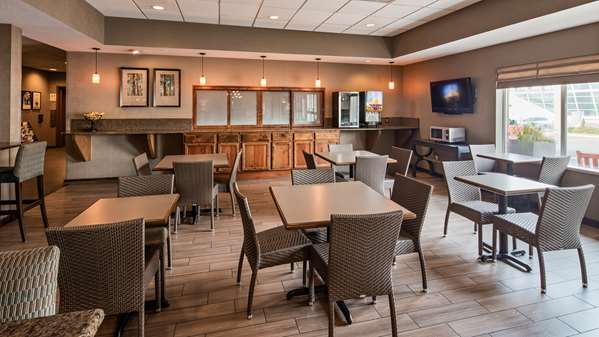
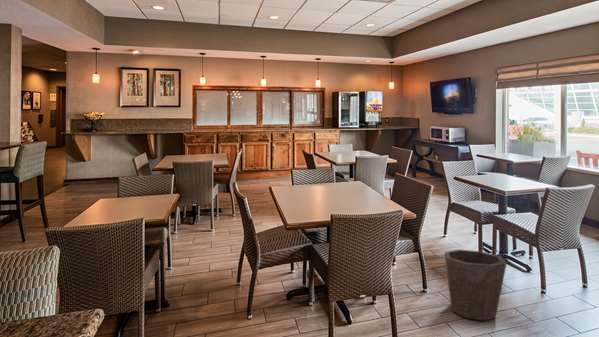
+ waste bin (473, 284)
